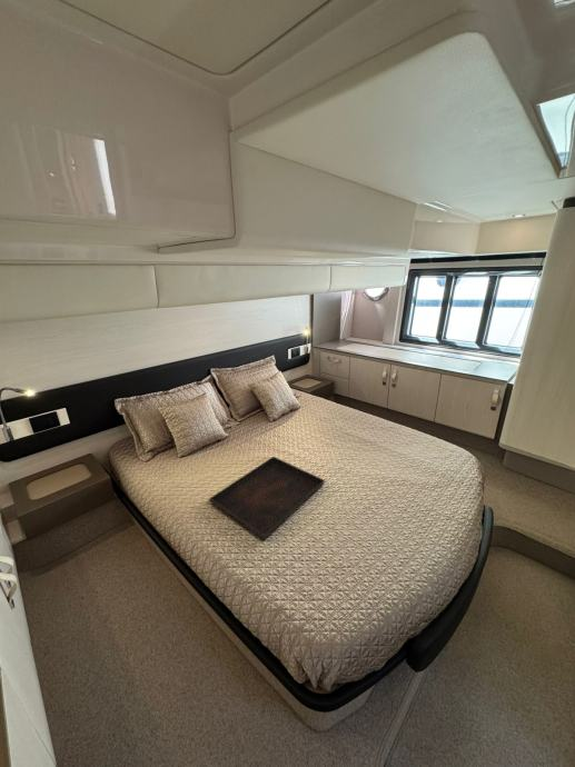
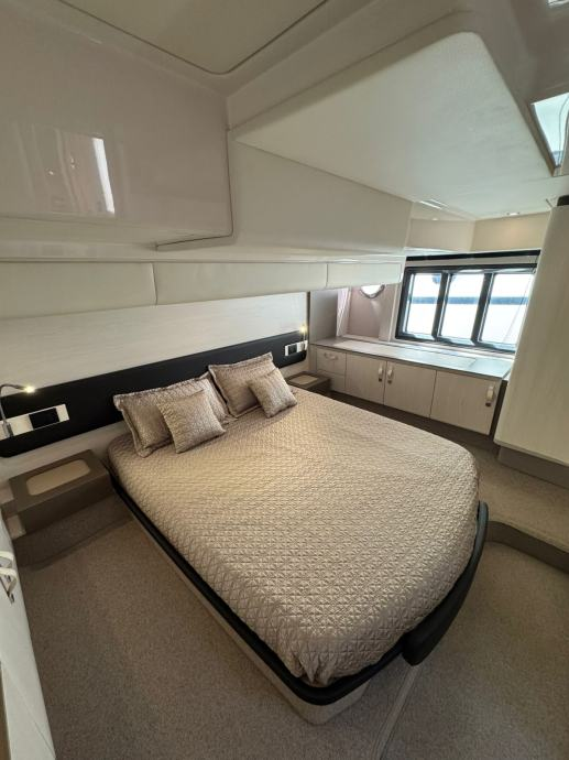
- serving tray (269, 491)
